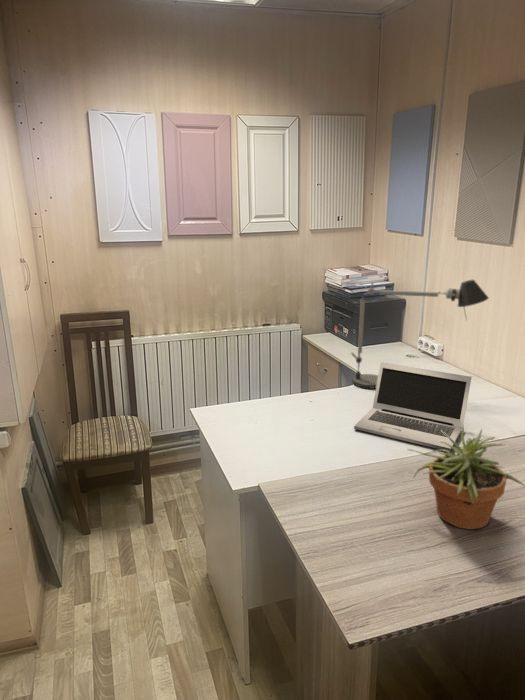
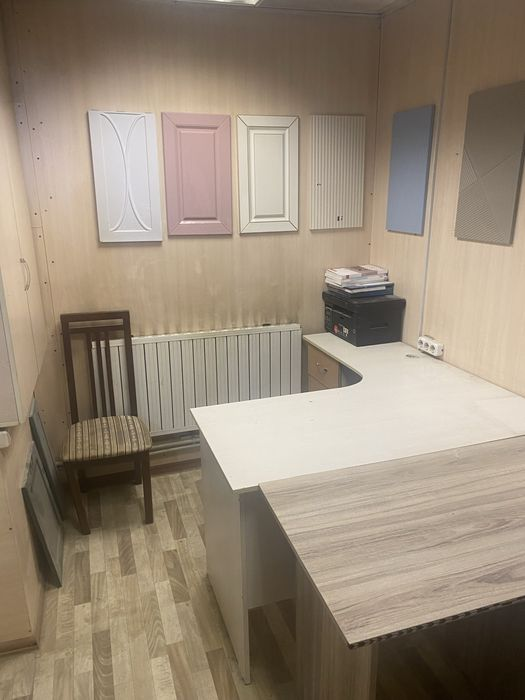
- desk lamp (416, 295)
- laptop (412, 402)
- potted plant (466, 472)
